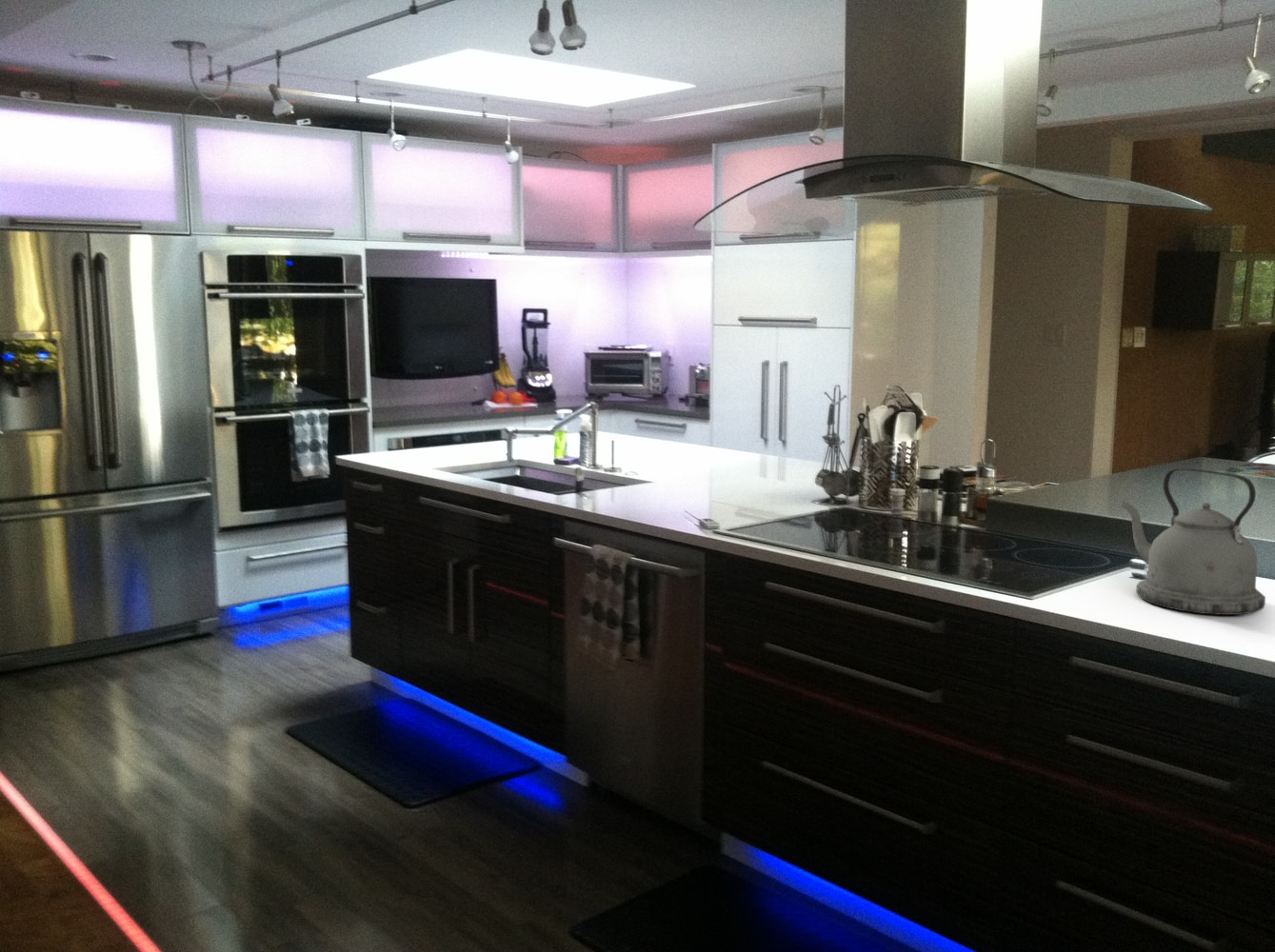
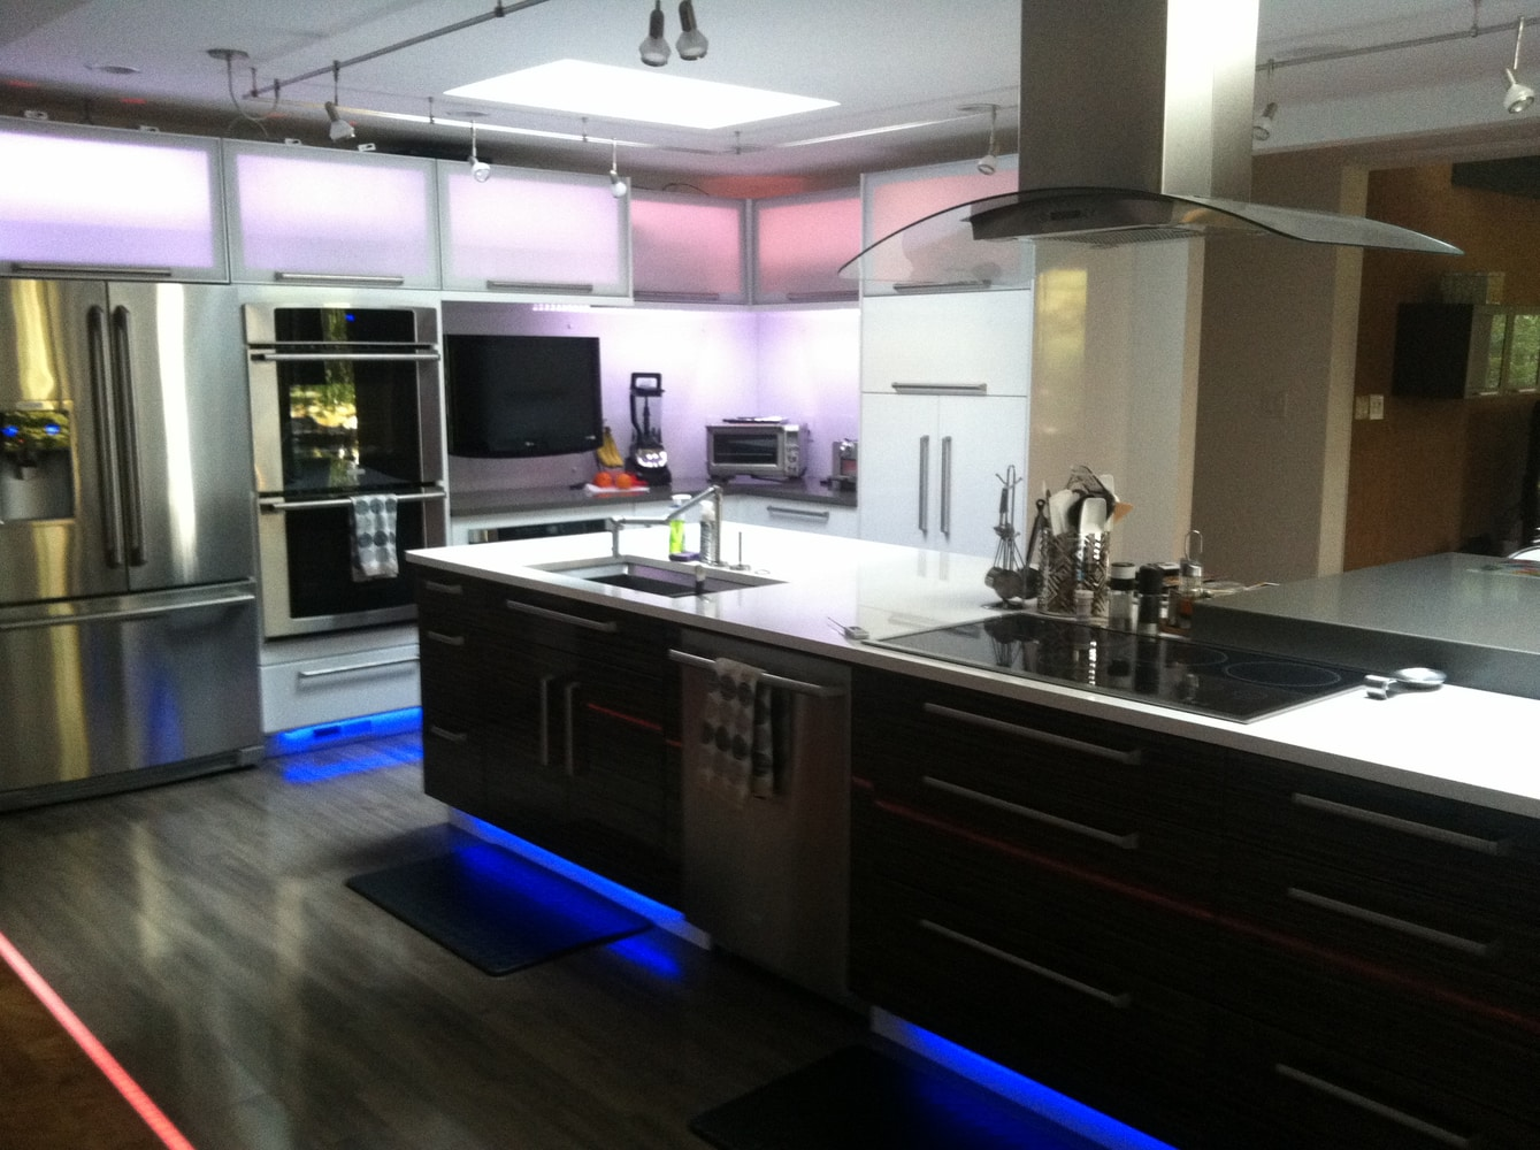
- kettle (1194, 535)
